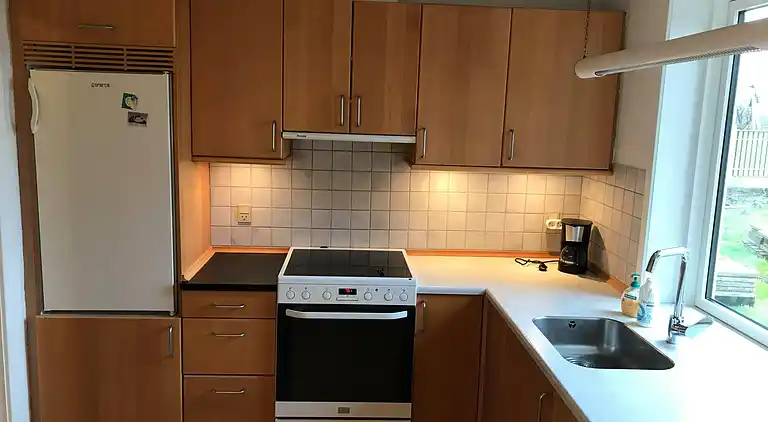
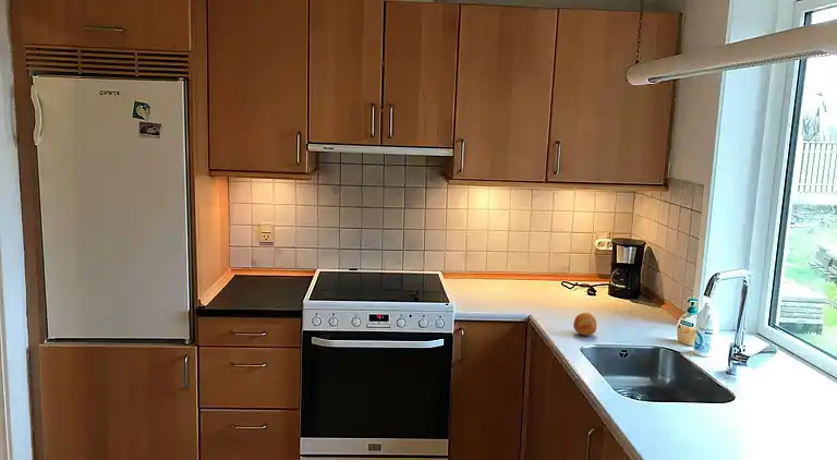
+ fruit (585, 323)
